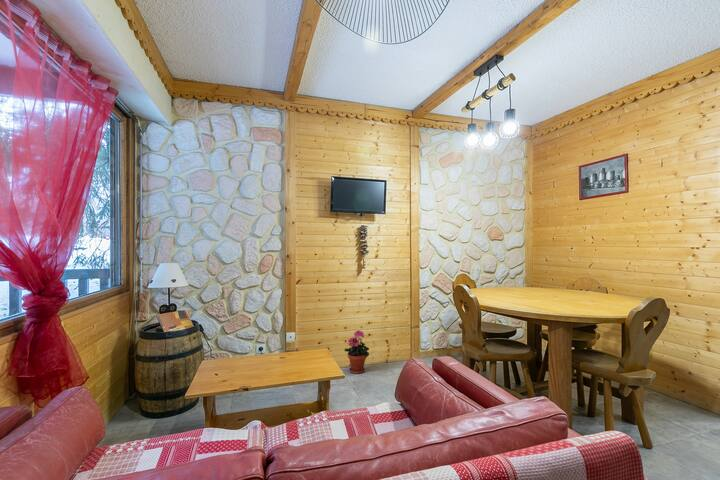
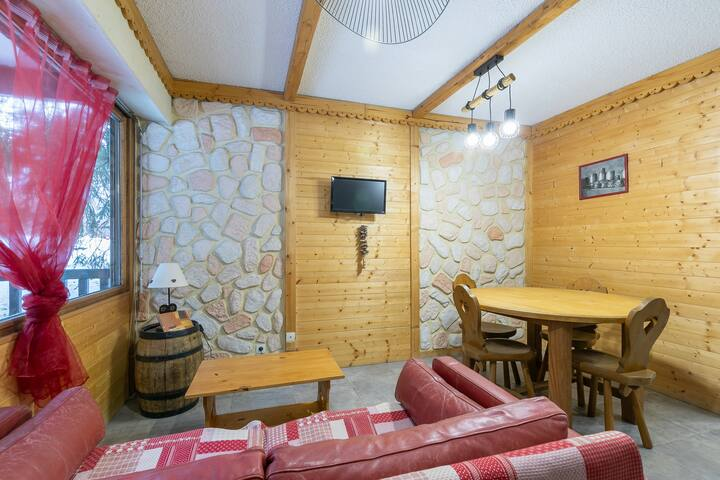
- potted plant (357, 350)
